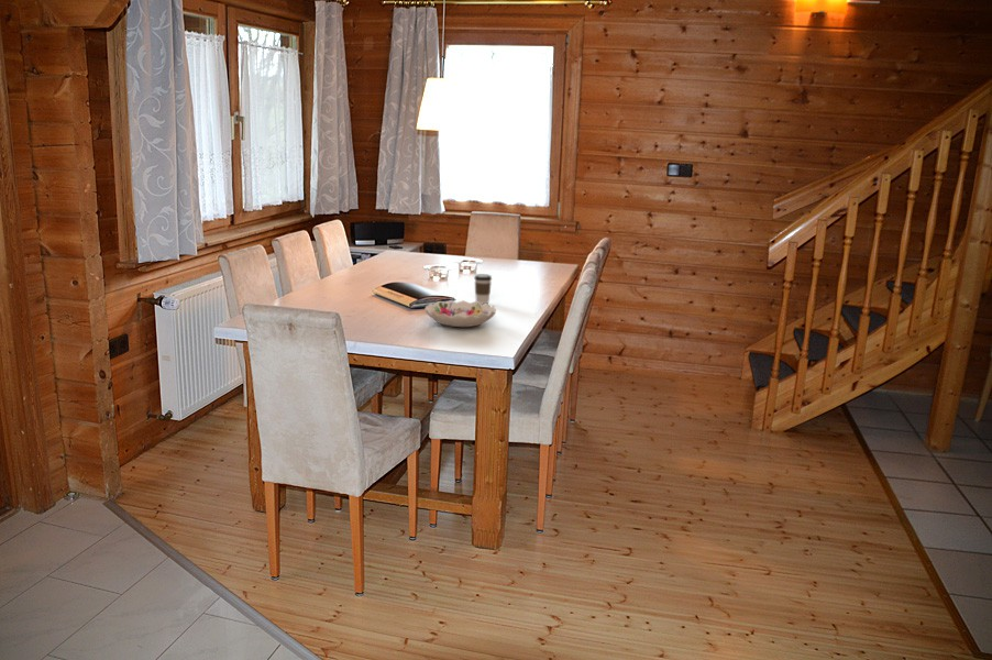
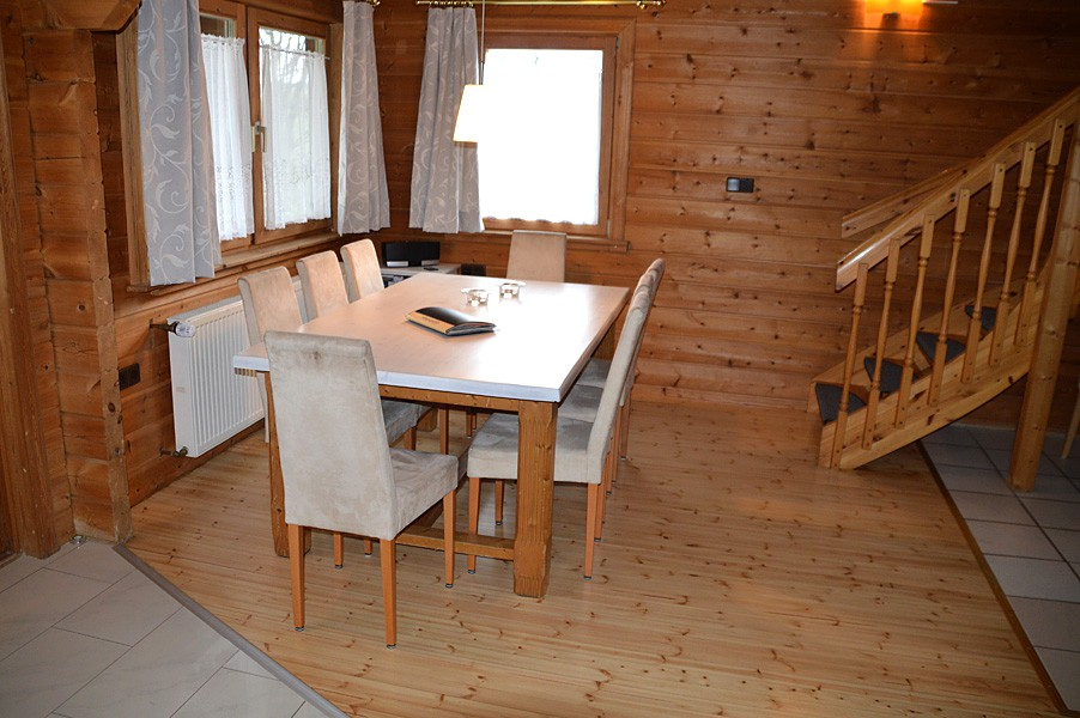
- decorative bowl (460, 315)
- coffee cup (482, 288)
